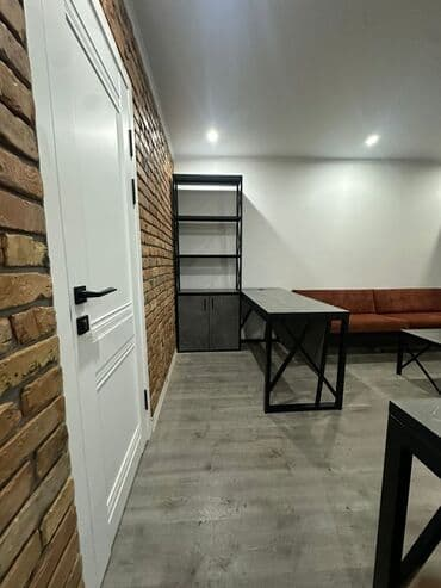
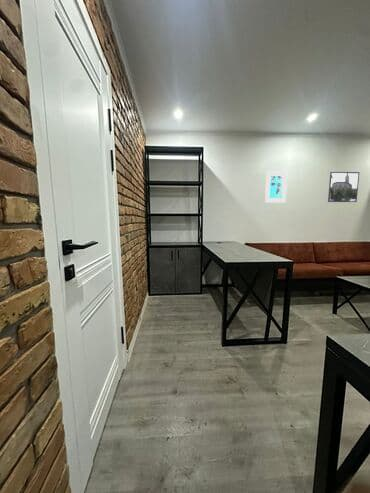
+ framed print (276, 187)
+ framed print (343, 187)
